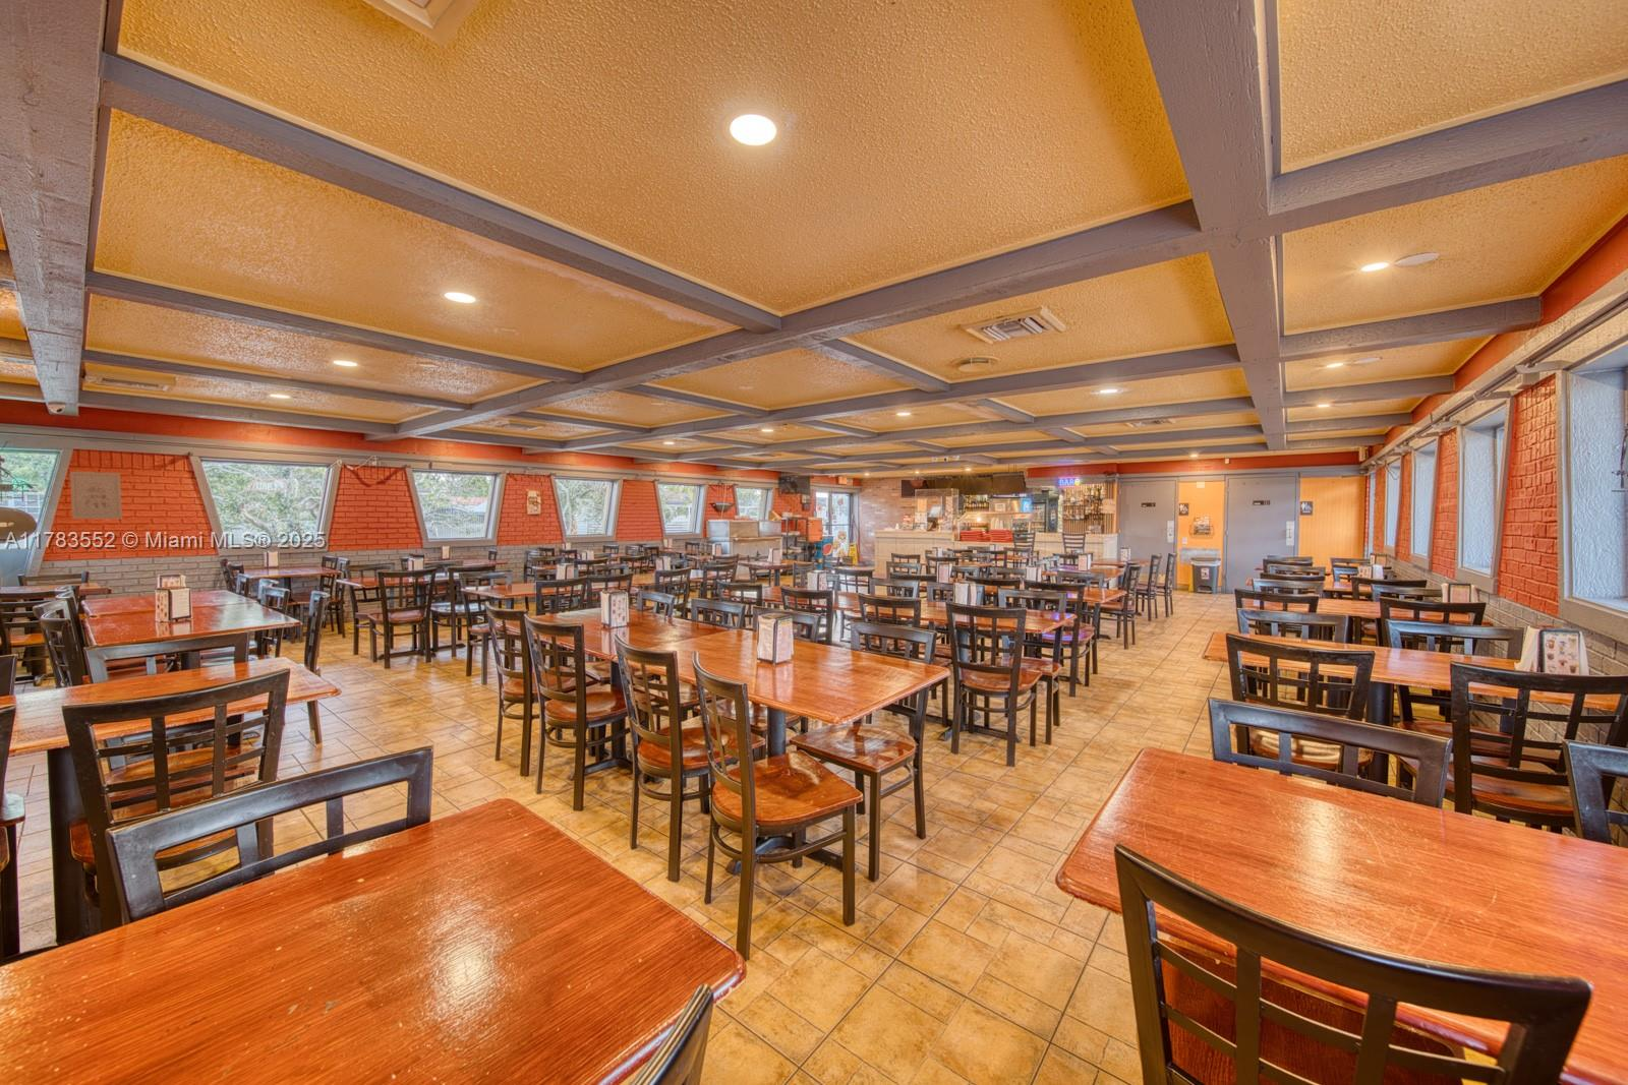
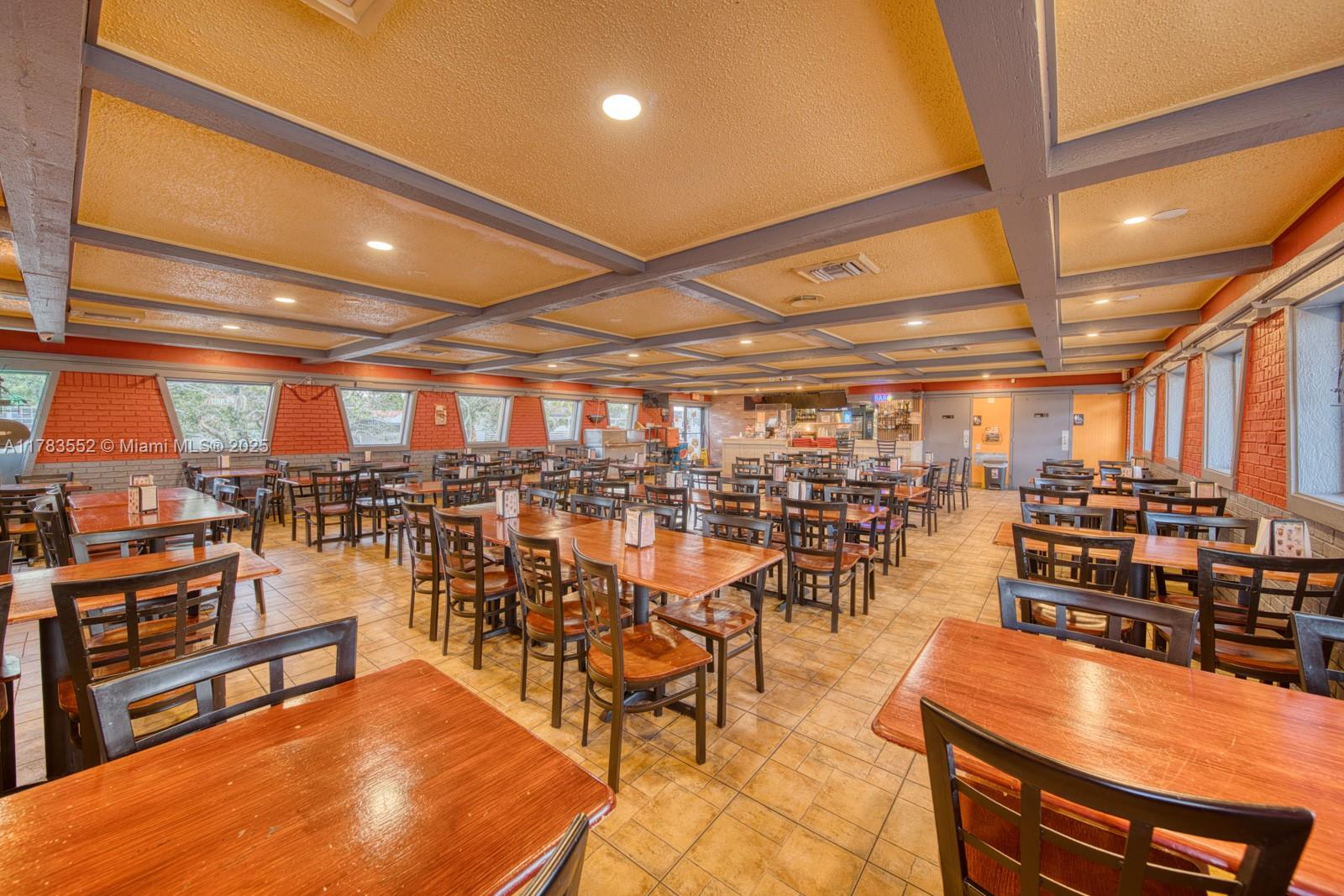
- wall art (97, 495)
